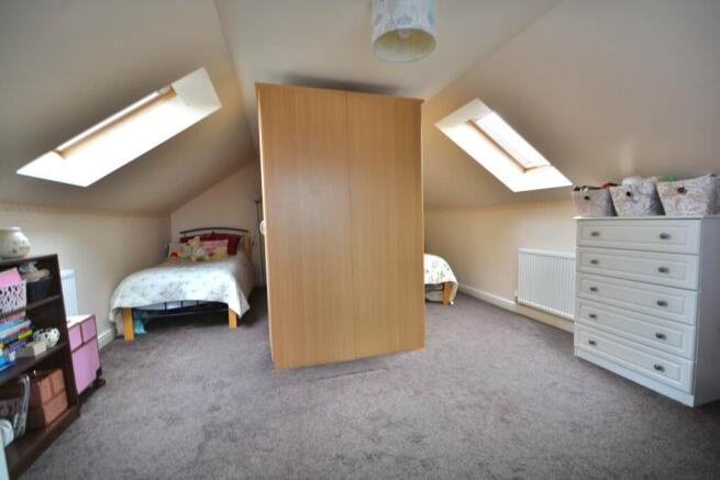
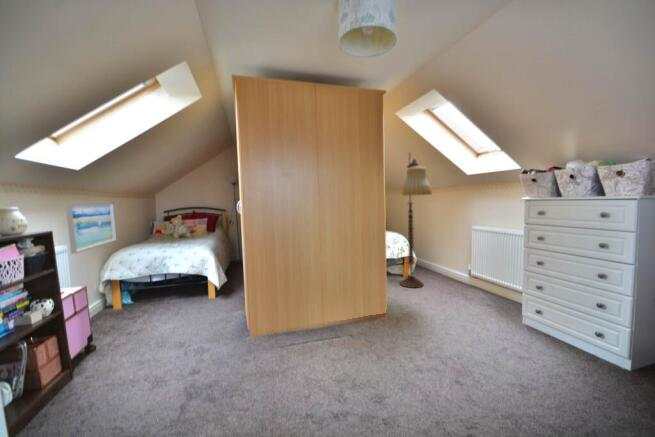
+ floor lamp (412, 221)
+ wall art (94, 225)
